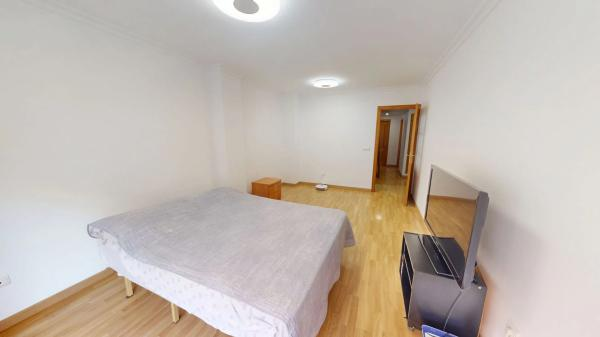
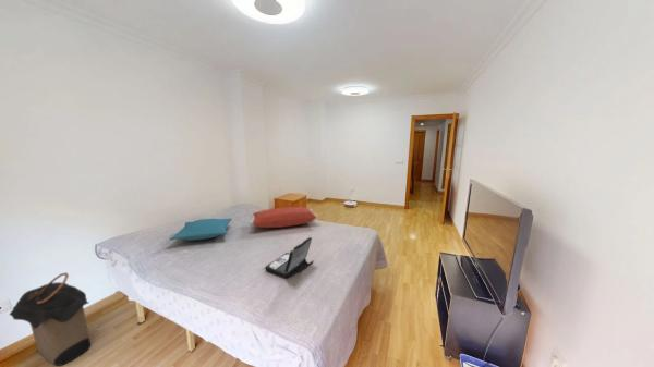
+ pillow (283, 216)
+ pillow (204, 228)
+ laptop (290, 253)
+ laundry hamper (52, 314)
